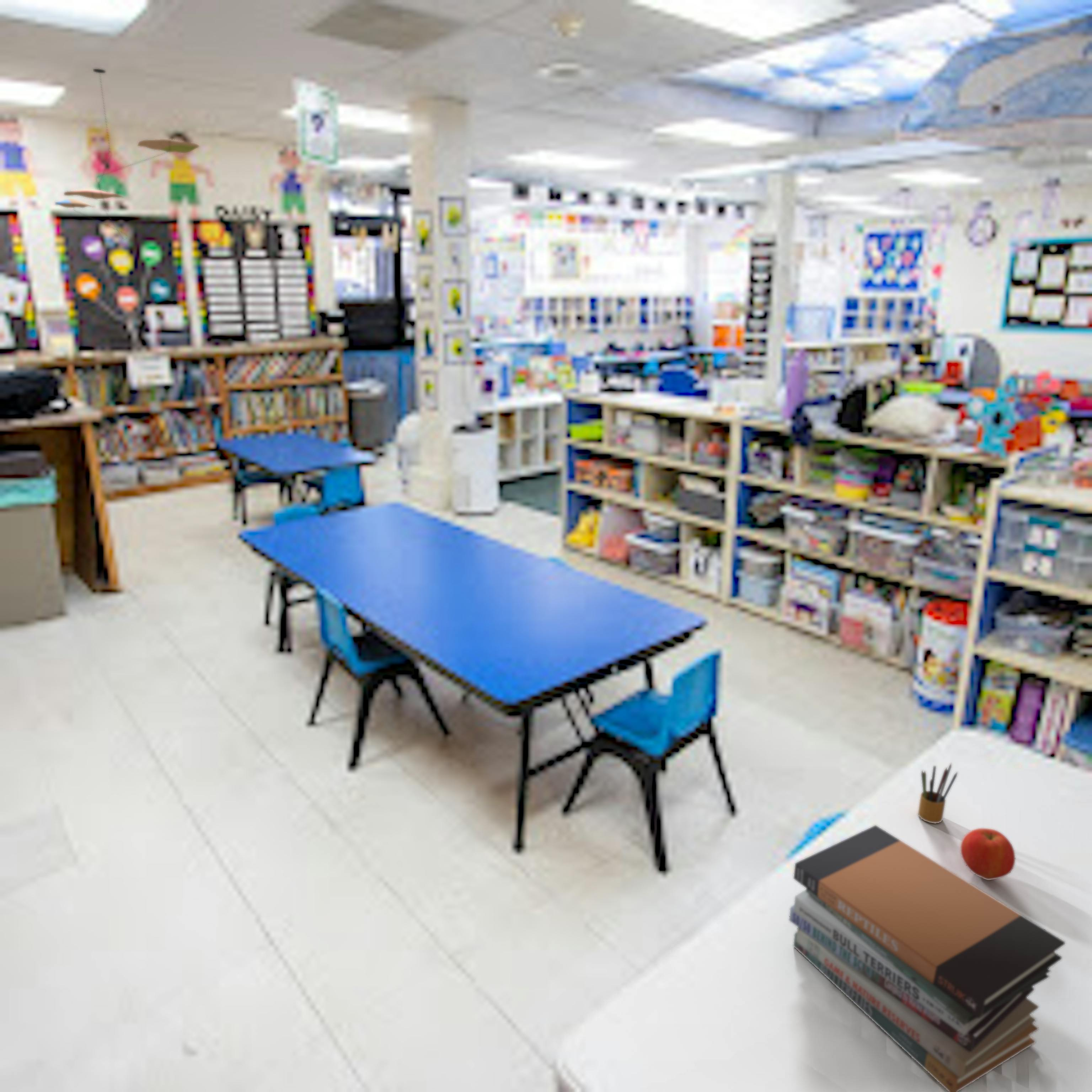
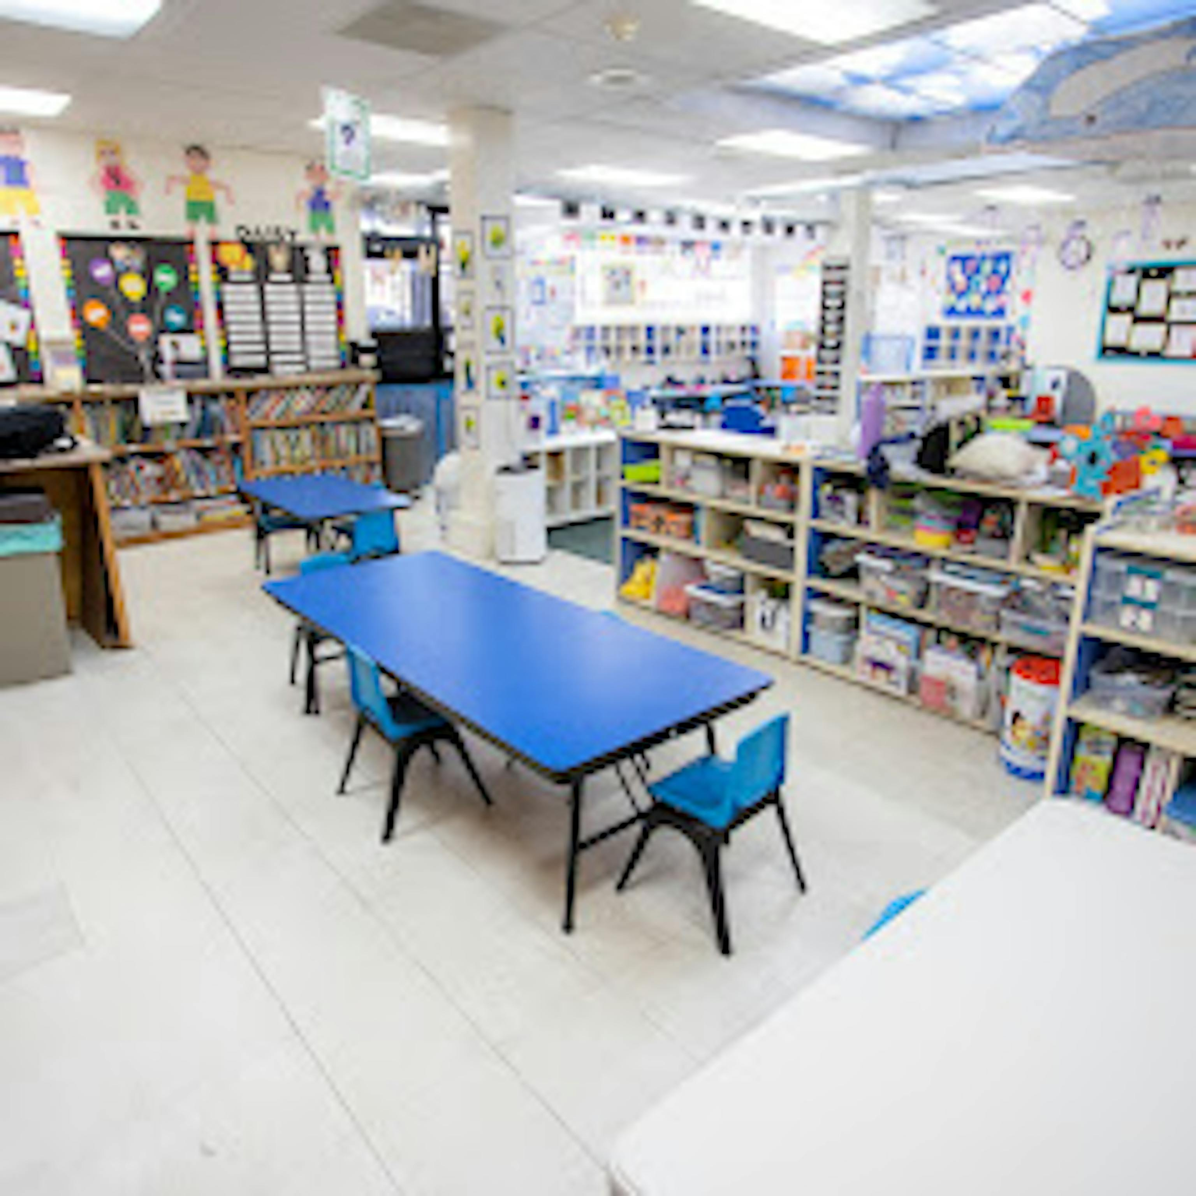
- book stack (911, 944)
- apple (987, 853)
- ceiling mobile (128, 166)
- pencil box (934, 793)
